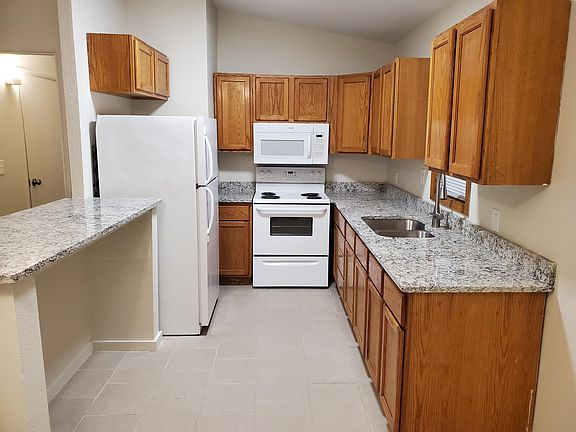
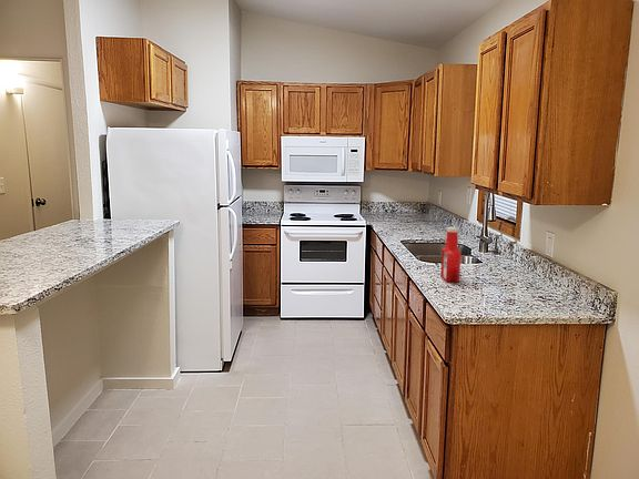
+ soap bottle (450, 253)
